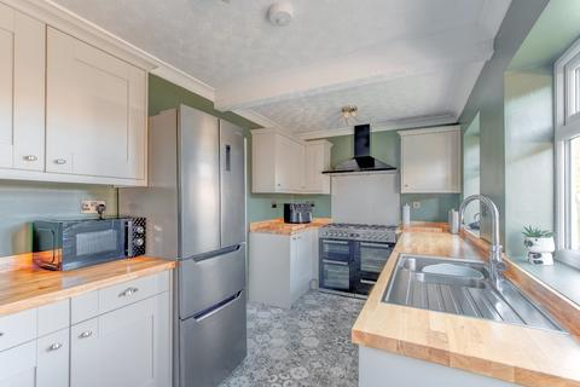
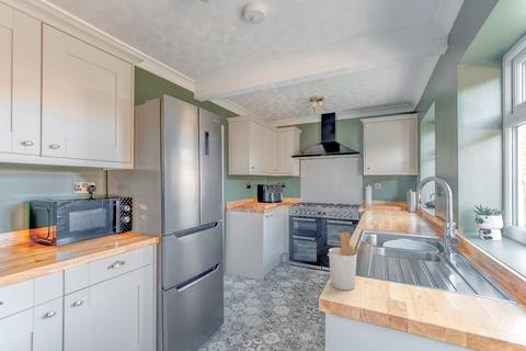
+ utensil holder (350, 260)
